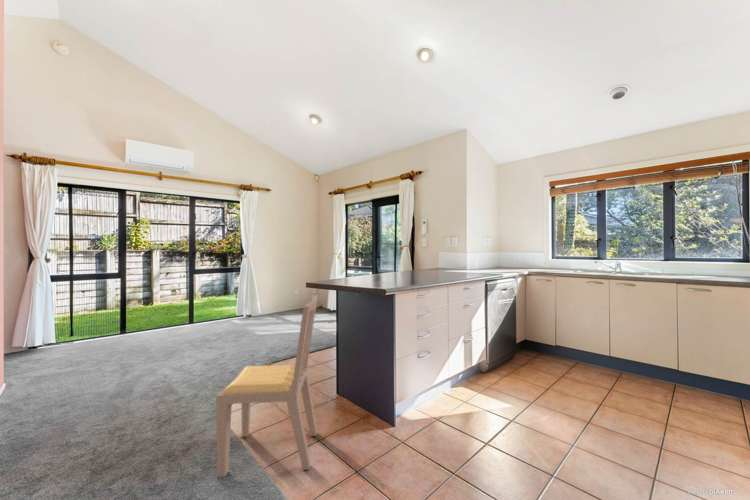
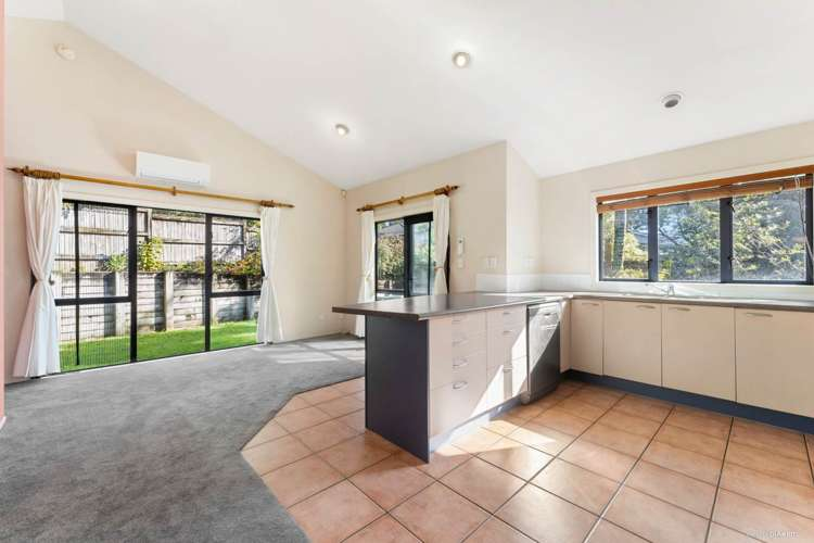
- dining chair (274, 375)
